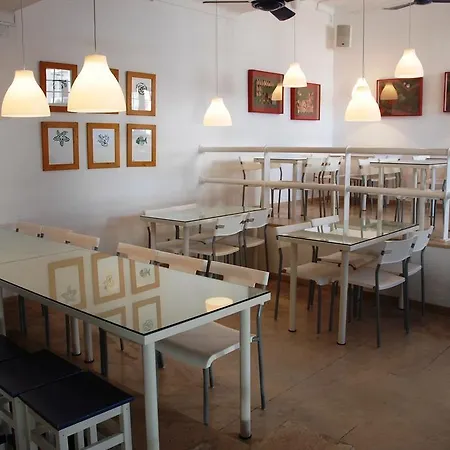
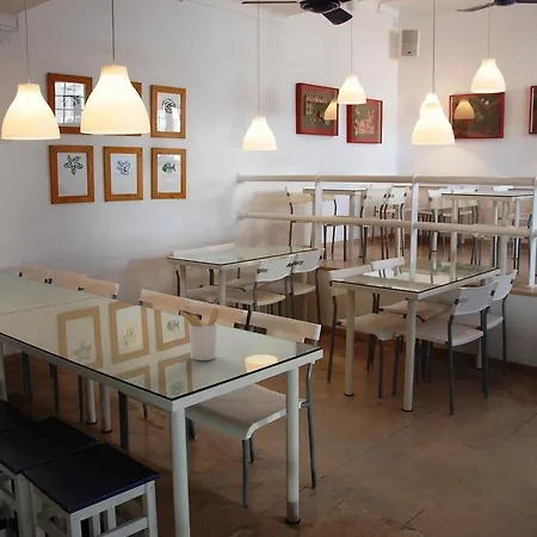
+ utensil holder (199, 333)
